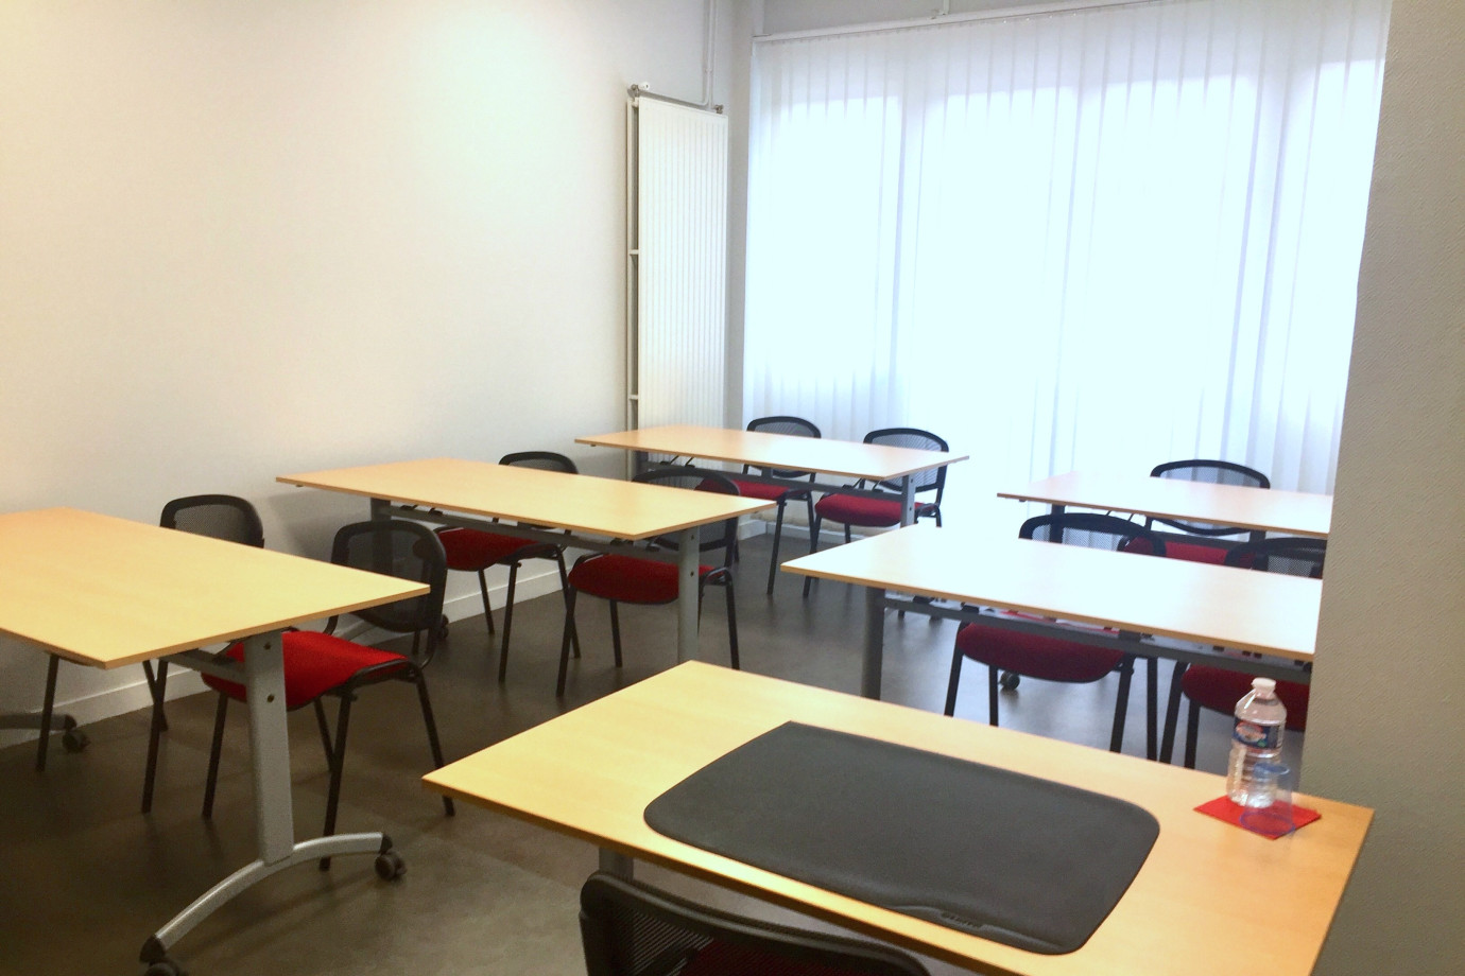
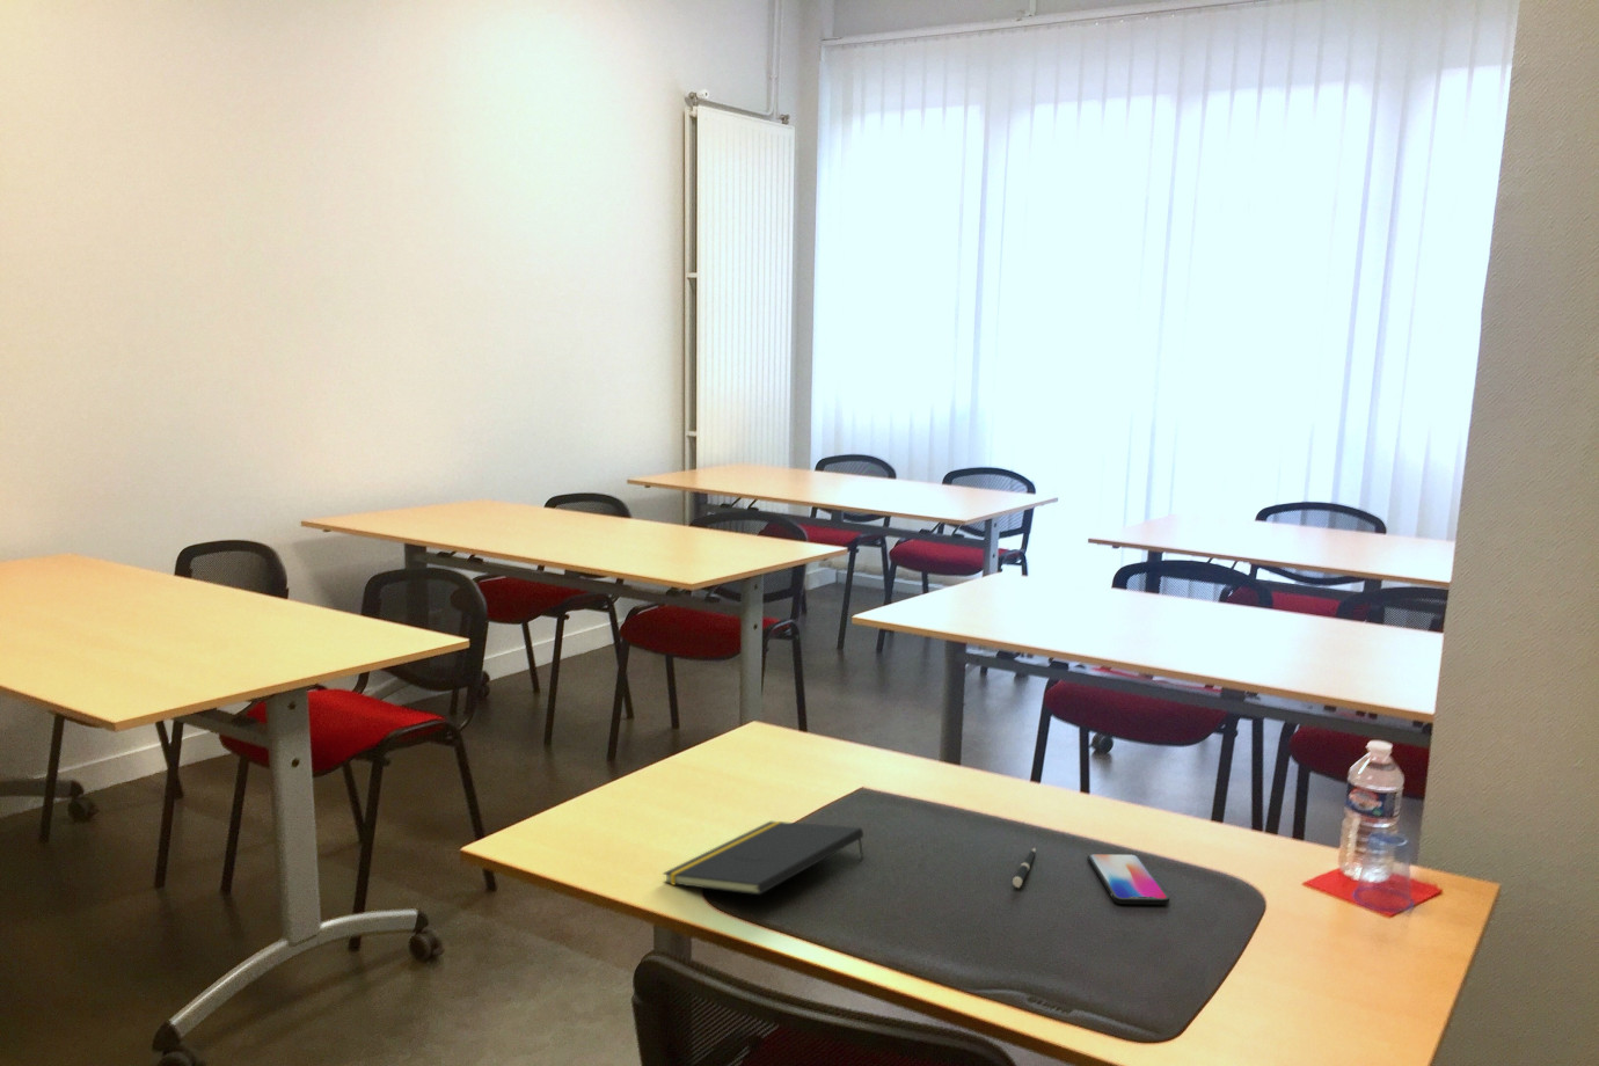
+ notepad (765, 854)
+ smartphone (1127, 877)
+ pen (1026, 864)
